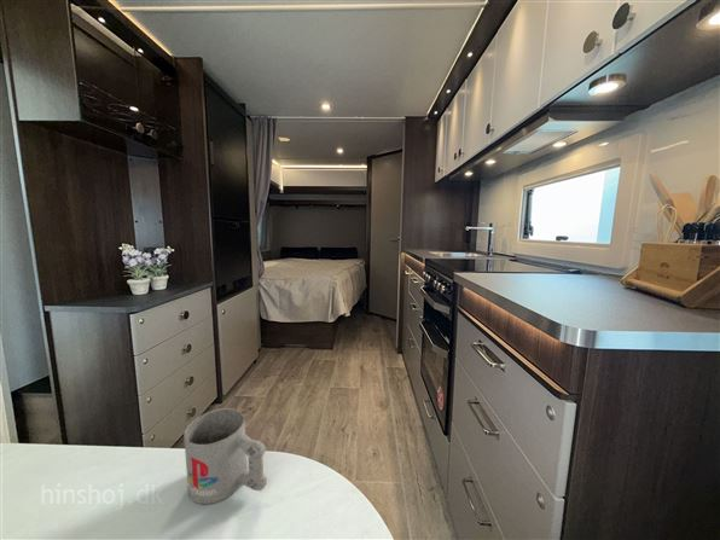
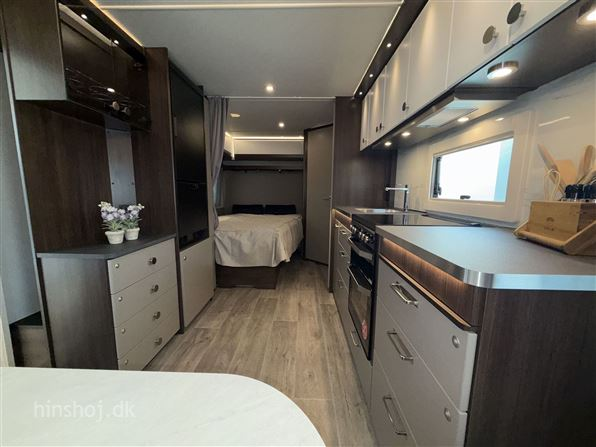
- mug (230, 455)
